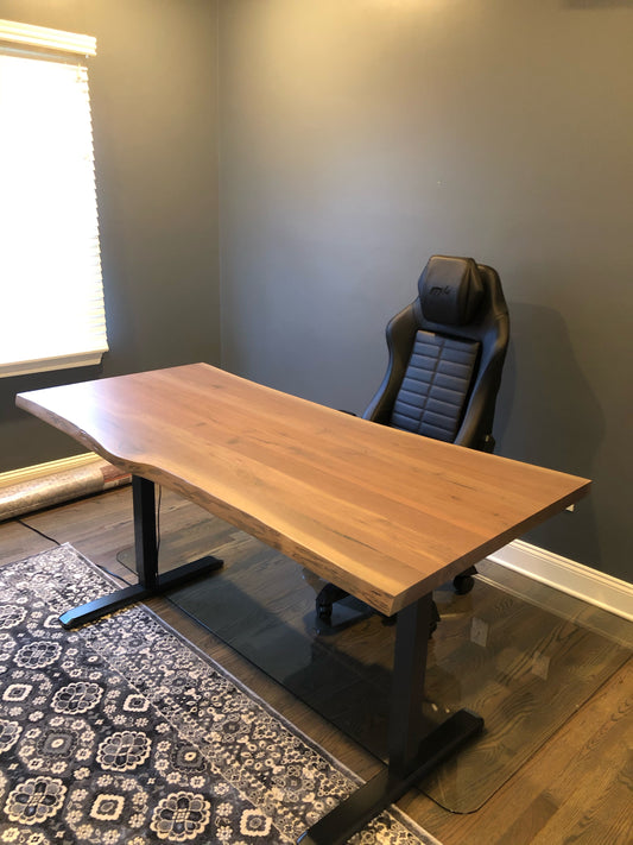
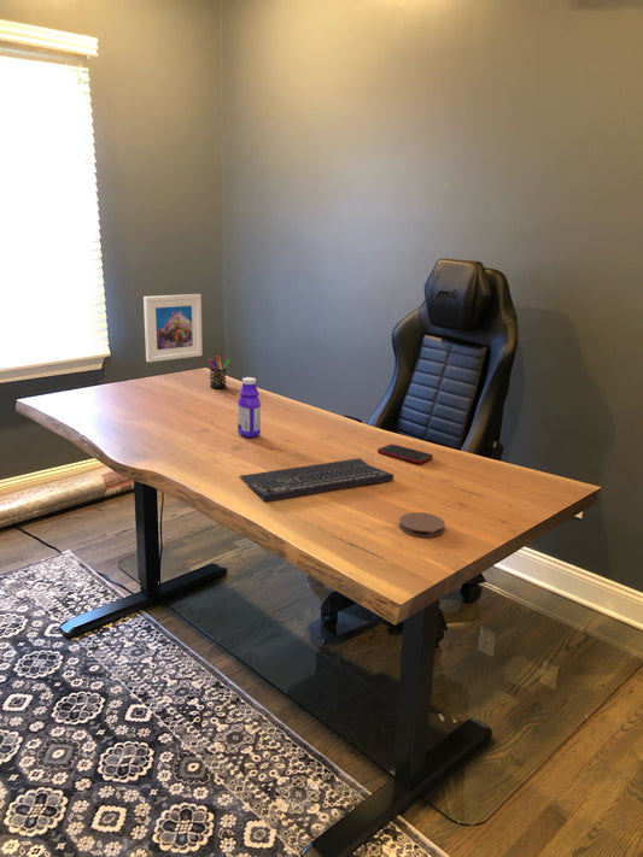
+ keyboard (316, 475)
+ cell phone (404, 453)
+ bottle (249, 406)
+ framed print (174, 327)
+ coaster (421, 523)
+ pen holder (220, 370)
